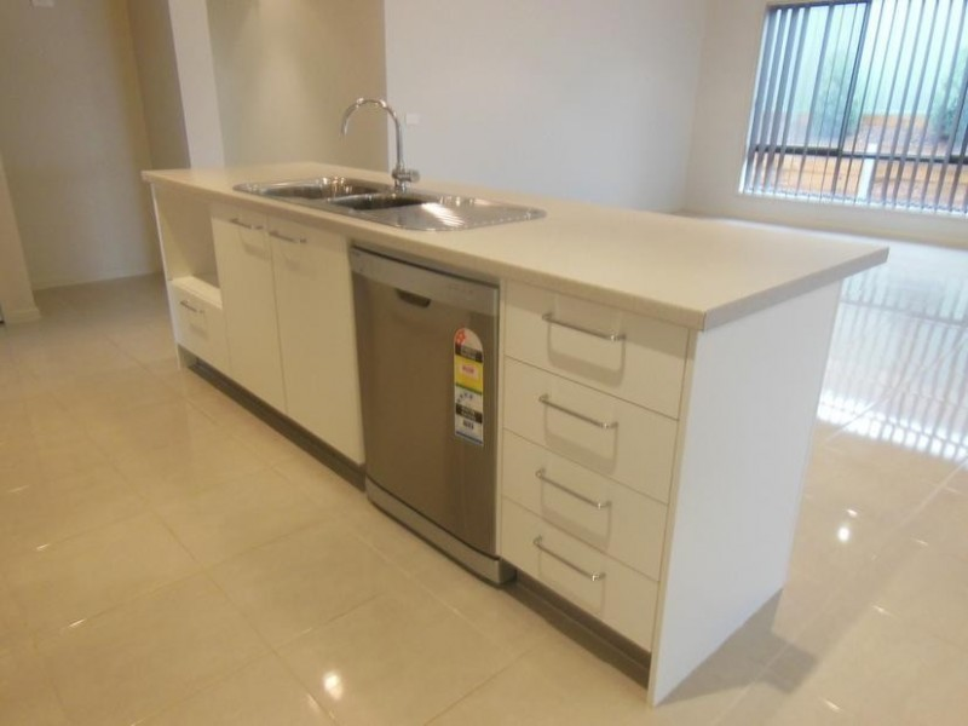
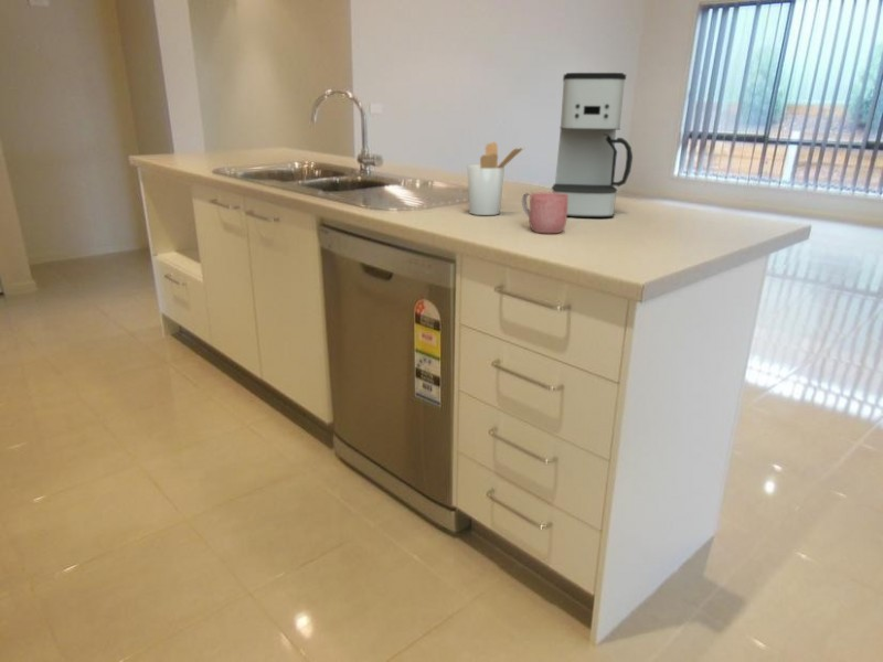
+ coffee maker (593, 145)
+ mug (542, 212)
+ utensil holder (494, 179)
